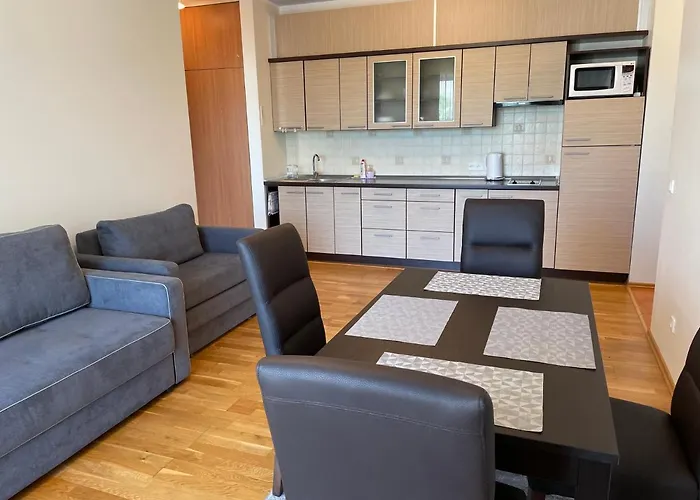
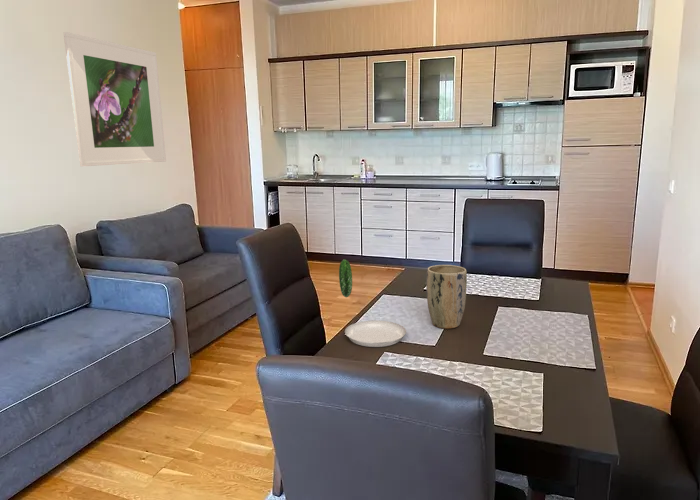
+ plate (375, 321)
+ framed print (121, 104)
+ plant pot (446, 296)
